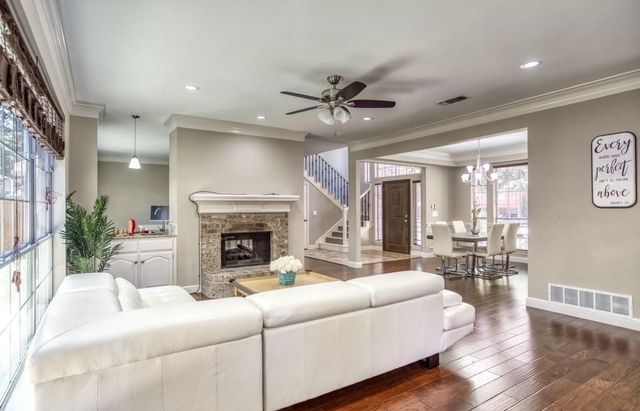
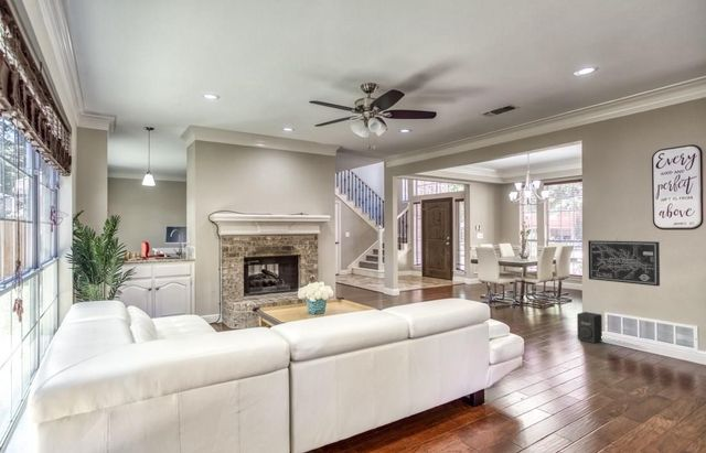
+ speaker (589, 326)
+ wall art (621, 261)
